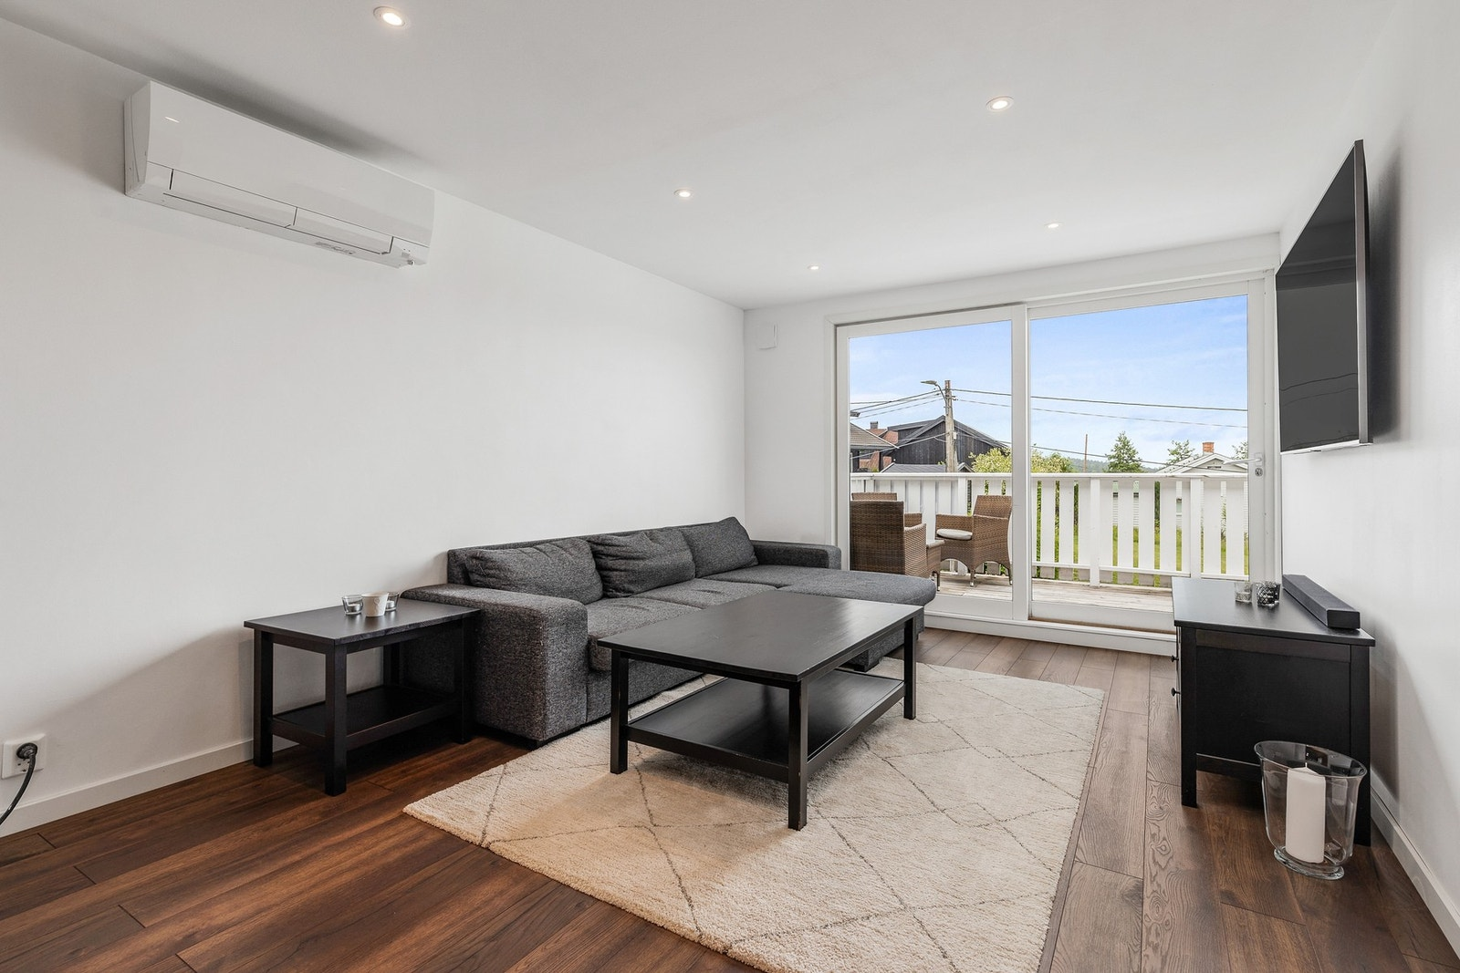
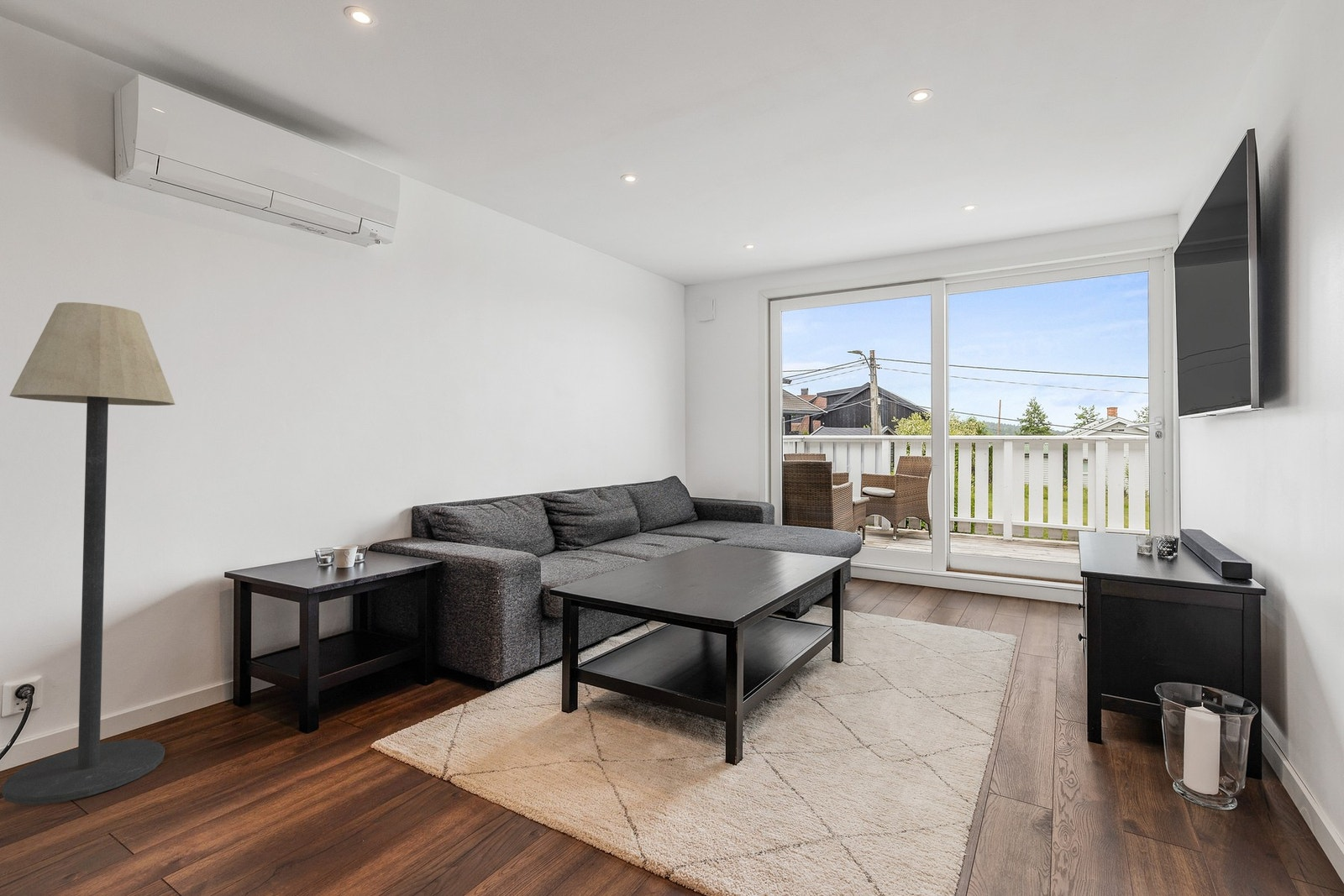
+ floor lamp (94, 539)
